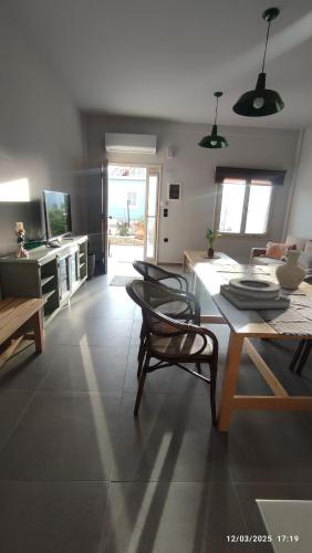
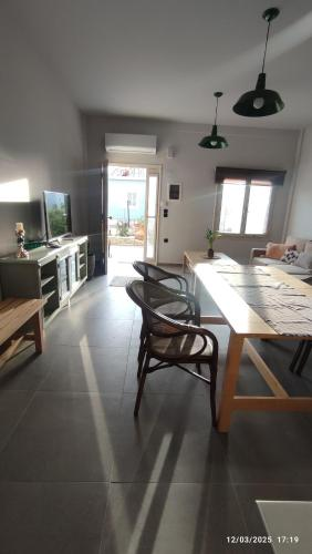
- decorative bowl (252, 292)
- vase (291, 269)
